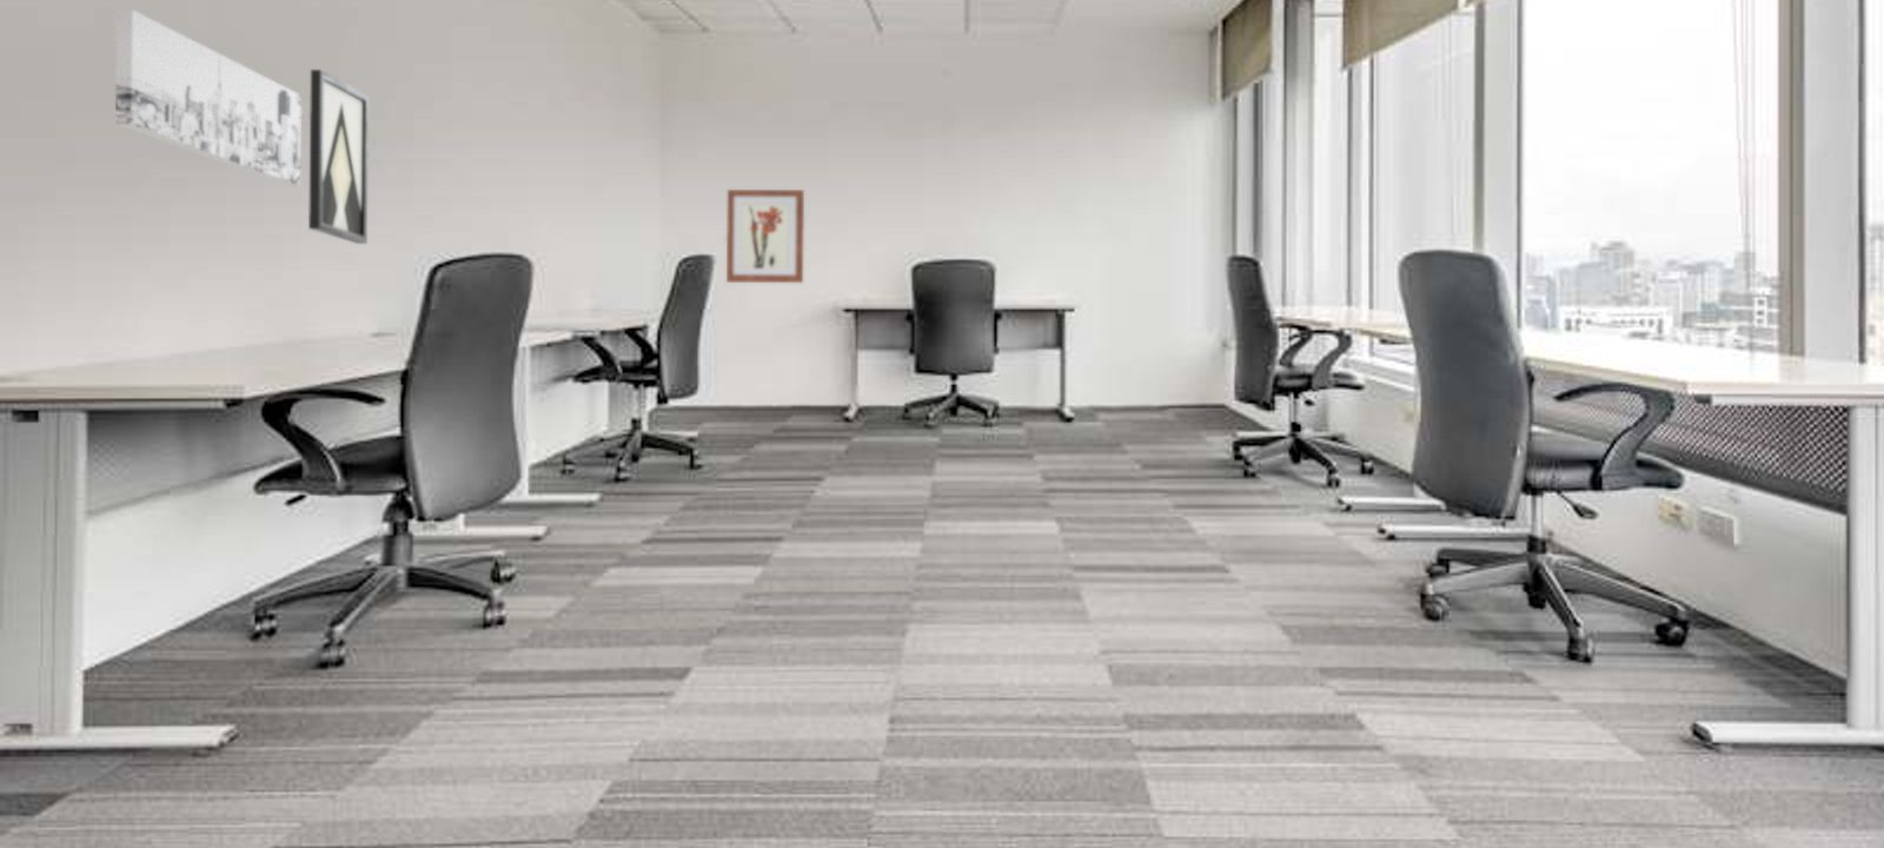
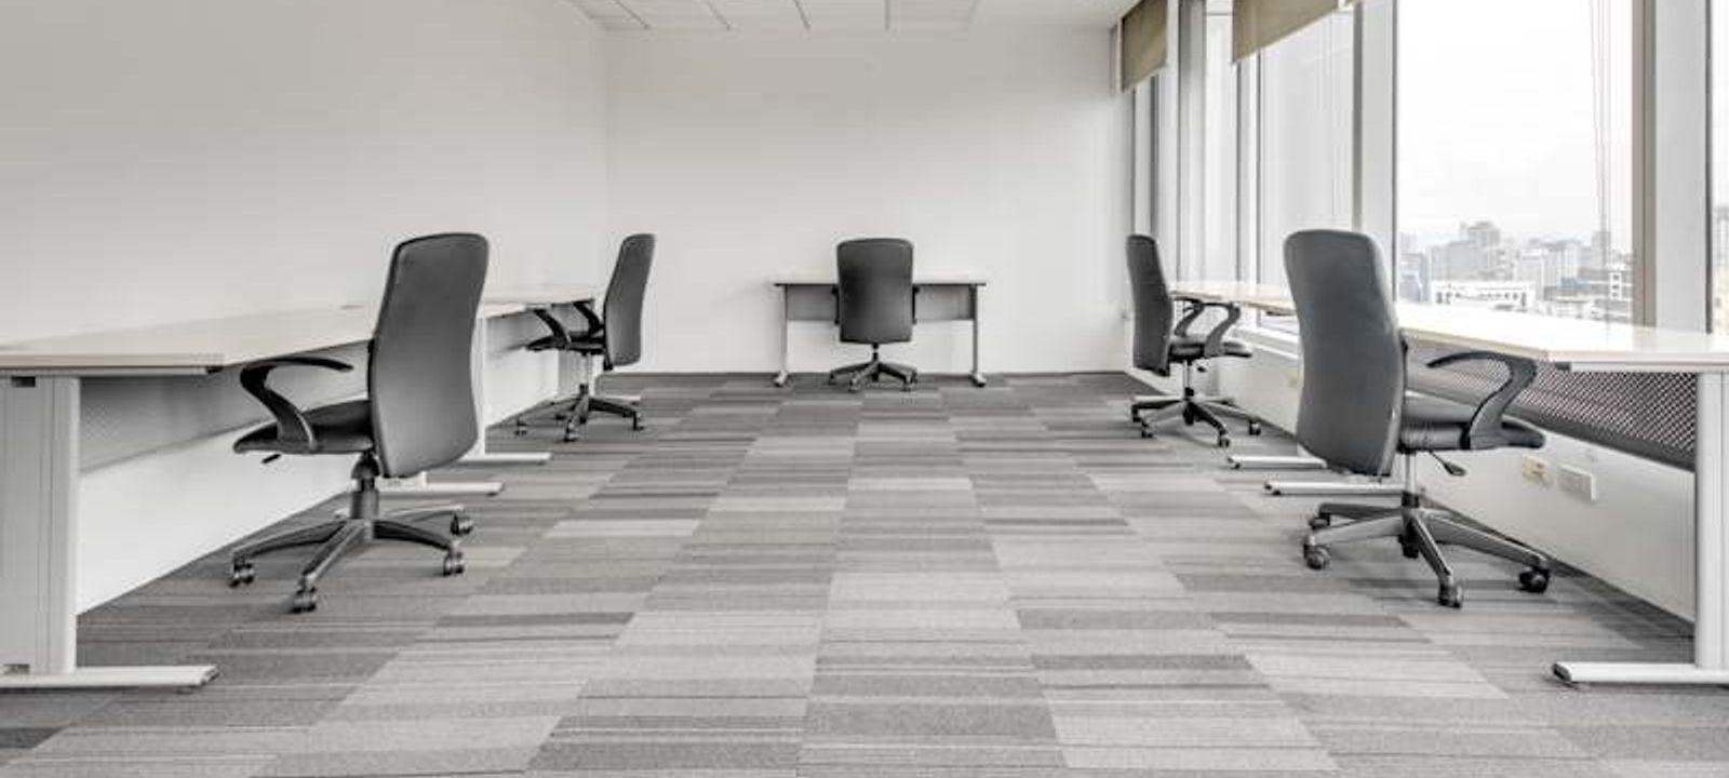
- wall art (340, 159)
- wall art (217, 107)
- wall art (765, 235)
